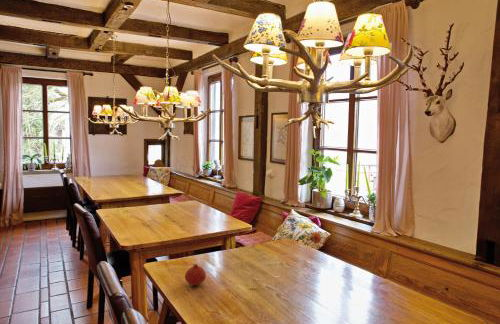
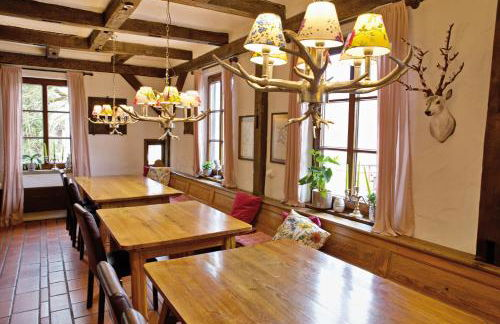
- fruit (195, 273)
